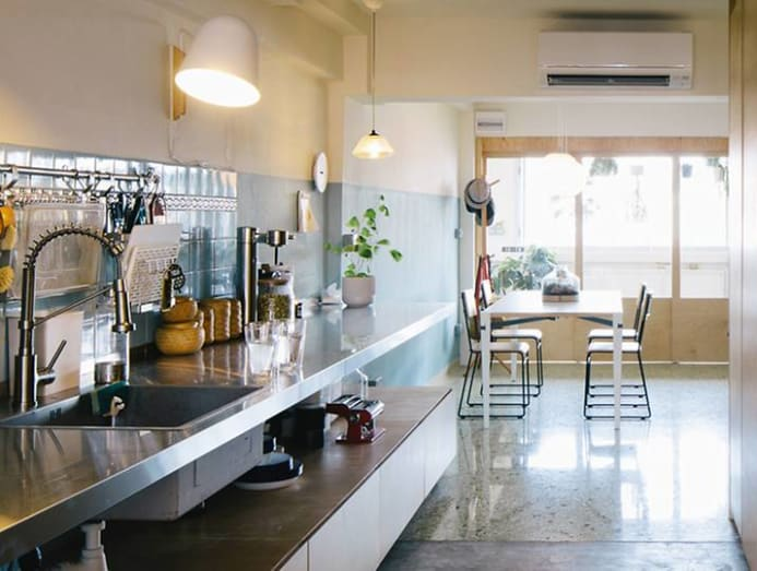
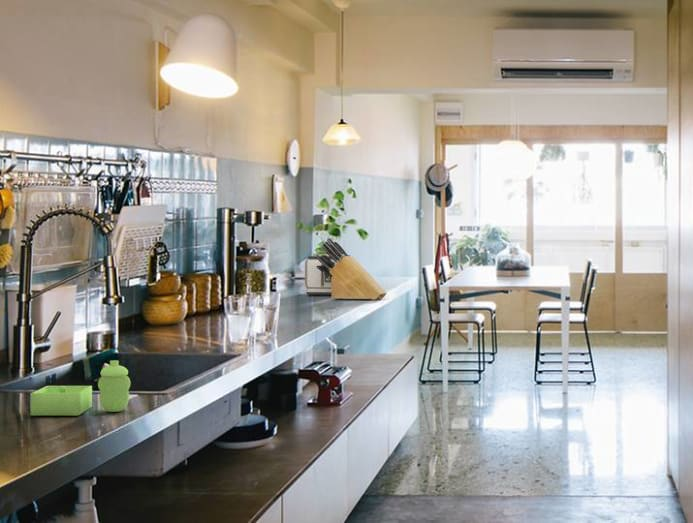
+ knife block (350, 268)
+ soap dispenser (84, 386)
+ toaster (326, 276)
